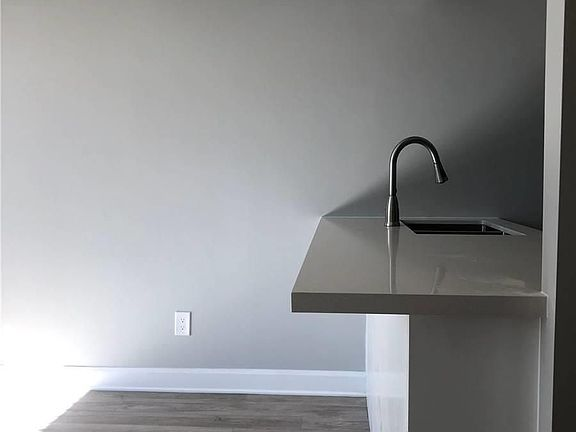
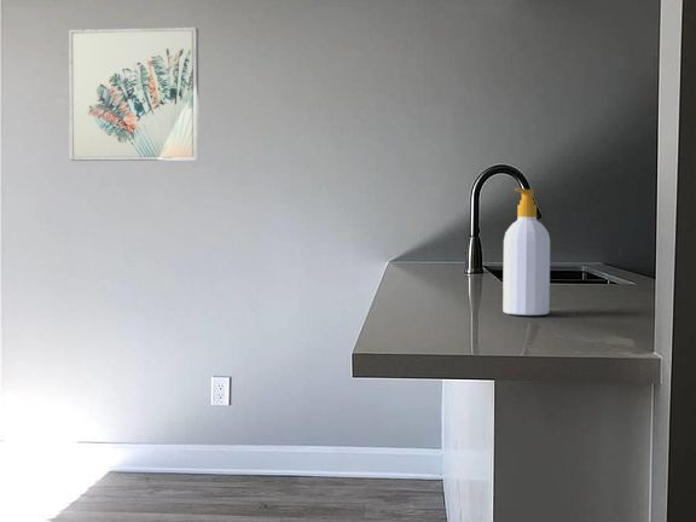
+ soap bottle (526, 251)
+ wall art (133, 94)
